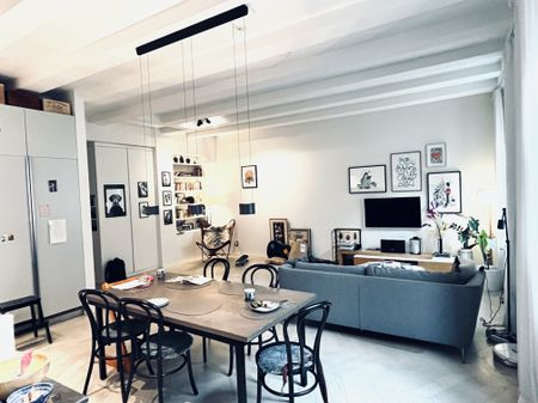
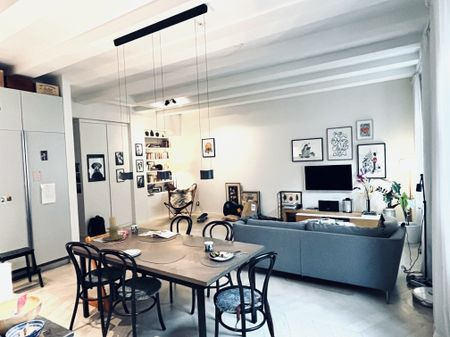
+ candle holder (112, 227)
